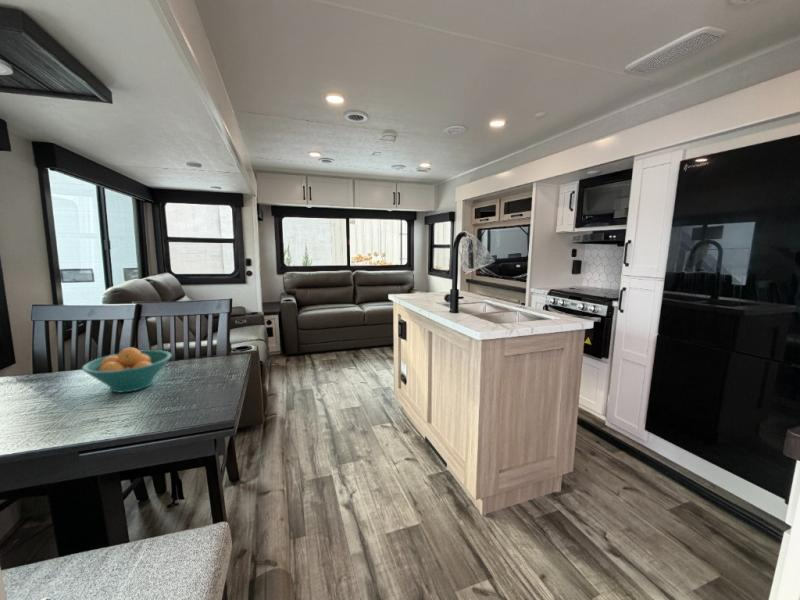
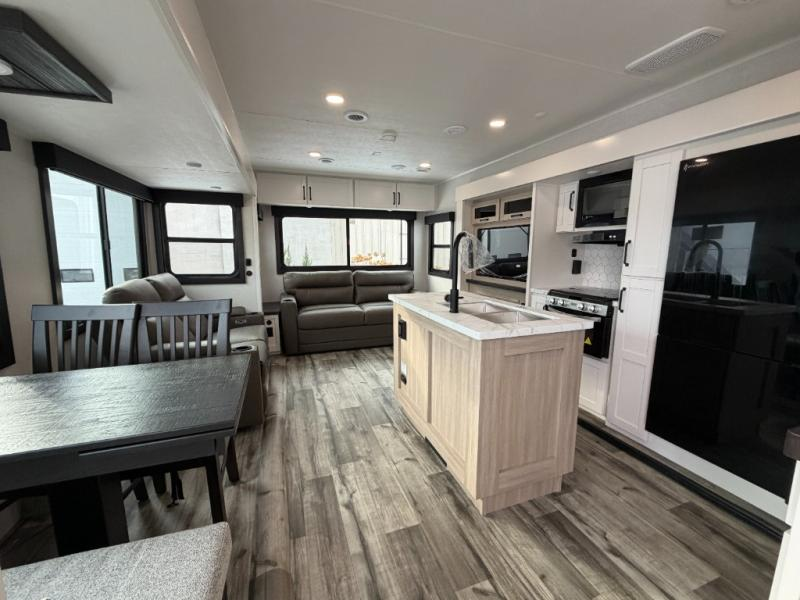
- fruit bowl (130, 367)
